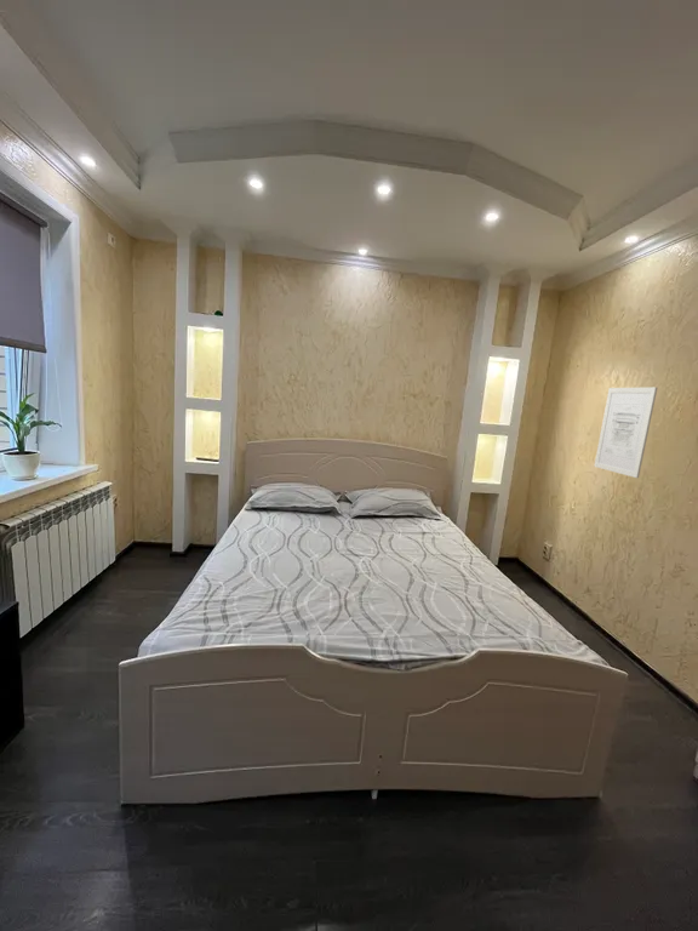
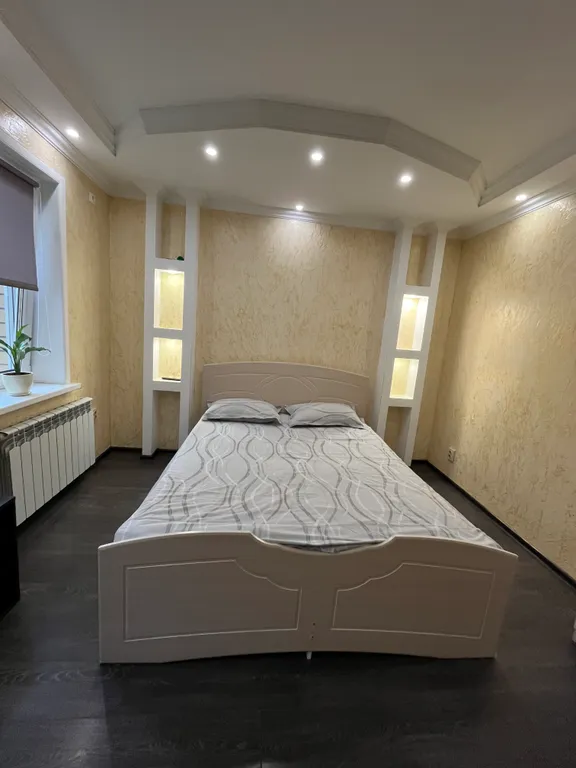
- wall art (623, 430)
